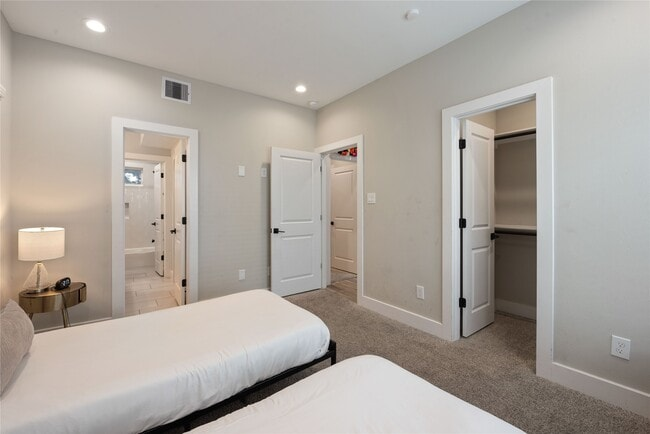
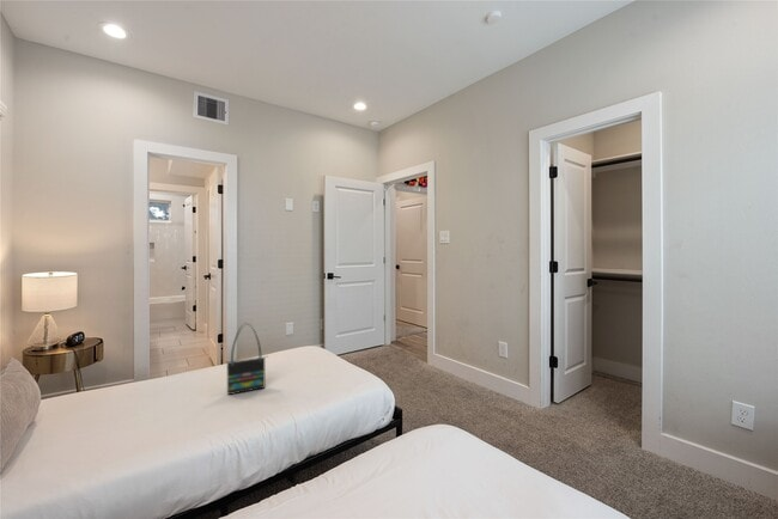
+ tote bag (248, 359)
